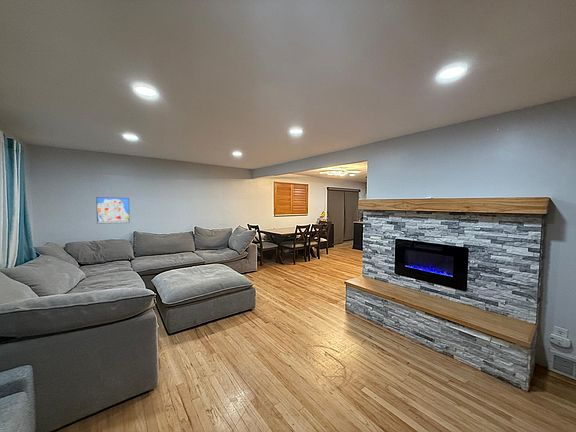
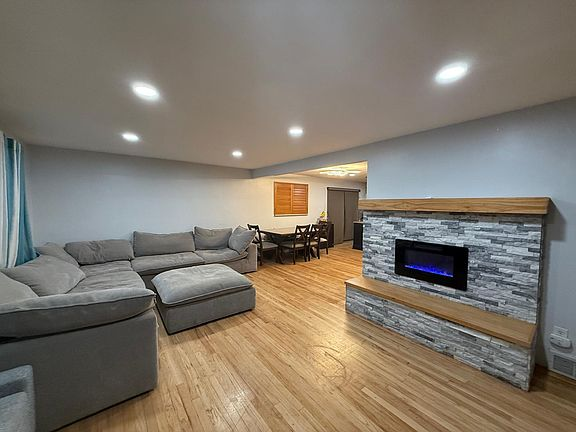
- wall art (113, 210)
